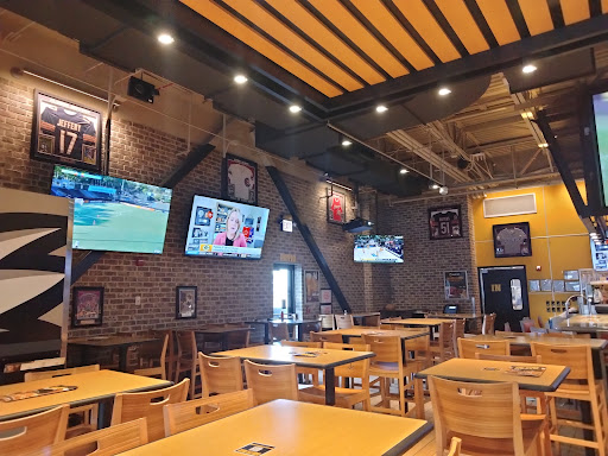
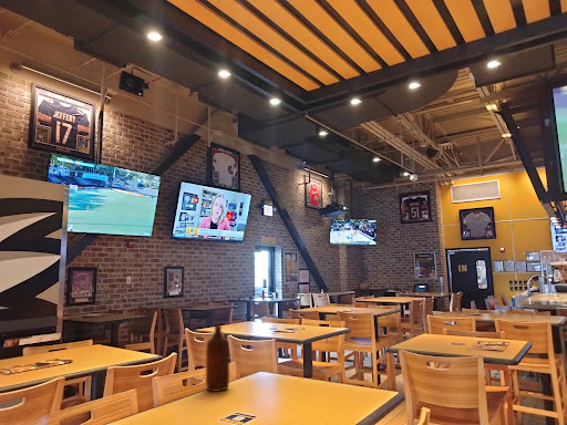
+ bottle (217, 356)
